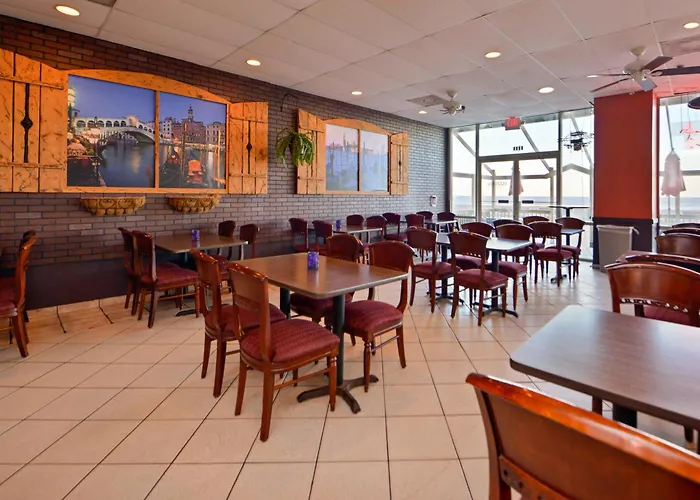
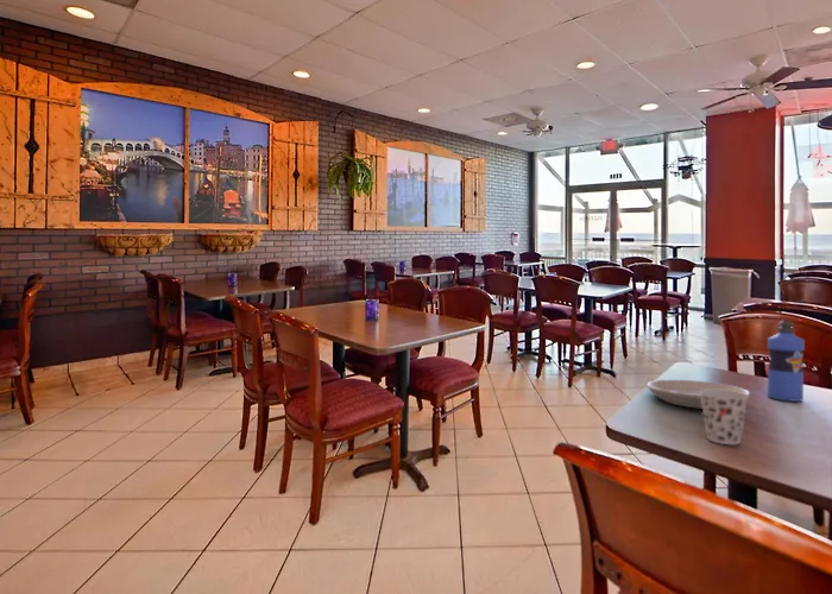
+ water bottle (784, 359)
+ cup (723, 417)
+ plate (695, 394)
